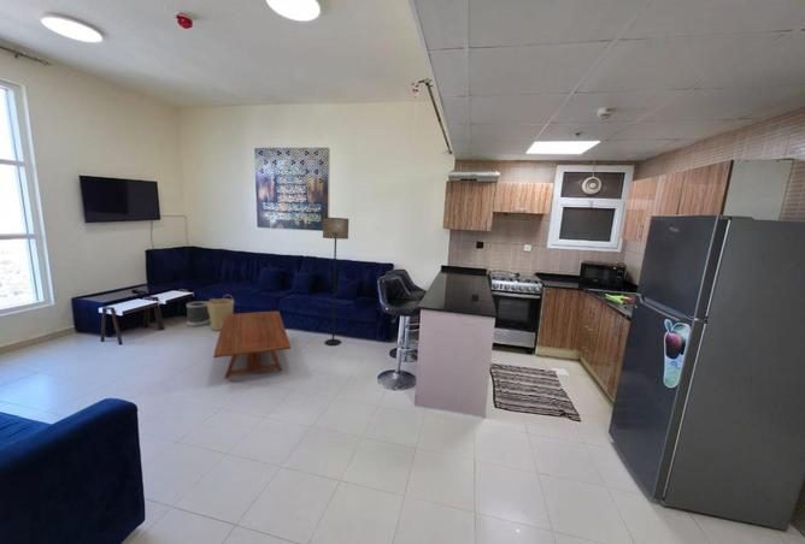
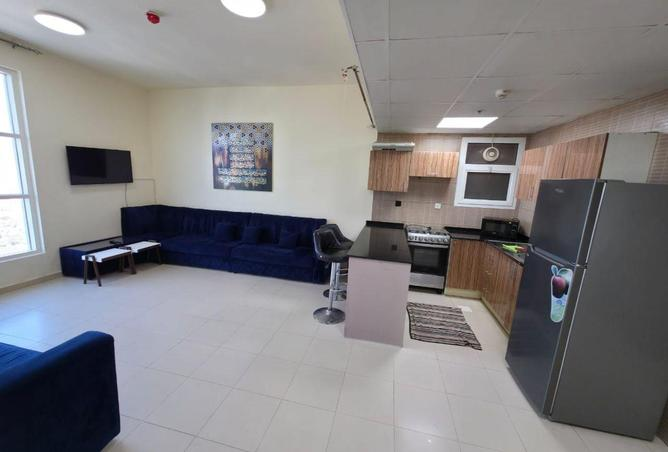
- coffee table (253, 341)
- basket (221, 312)
- floor lamp (334, 282)
- wastebasket (198, 313)
